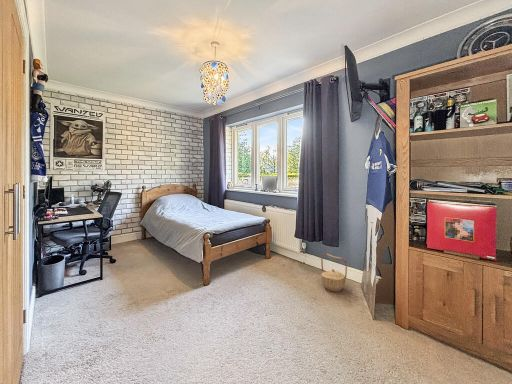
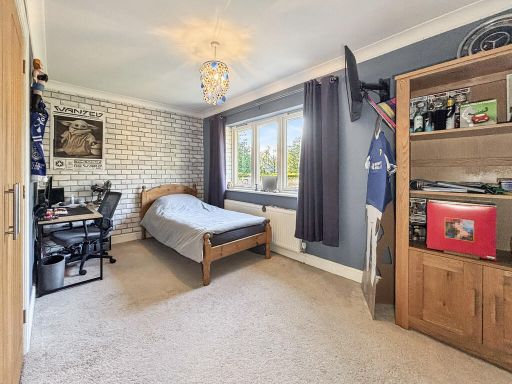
- basket (333, 271)
